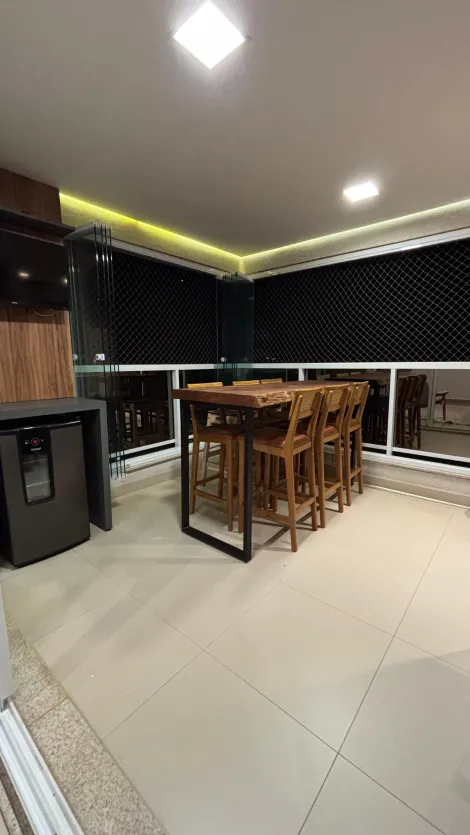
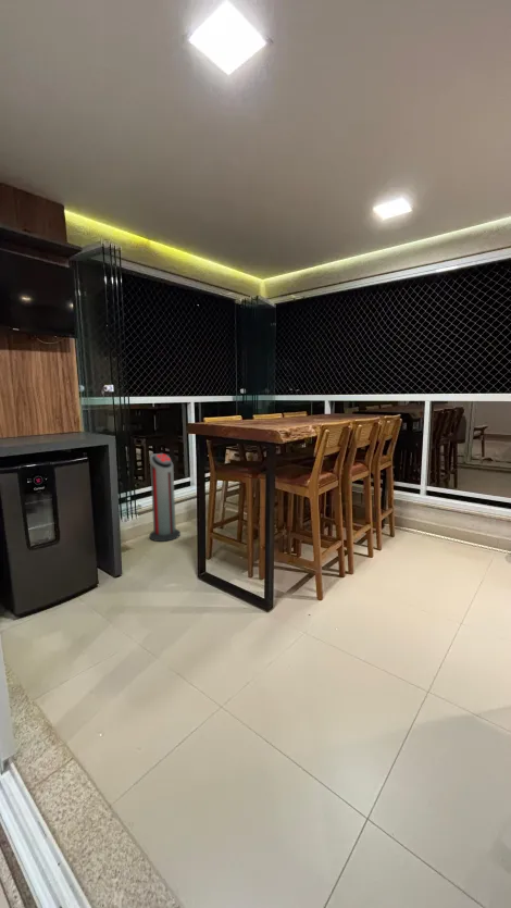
+ air purifier (163, 495)
